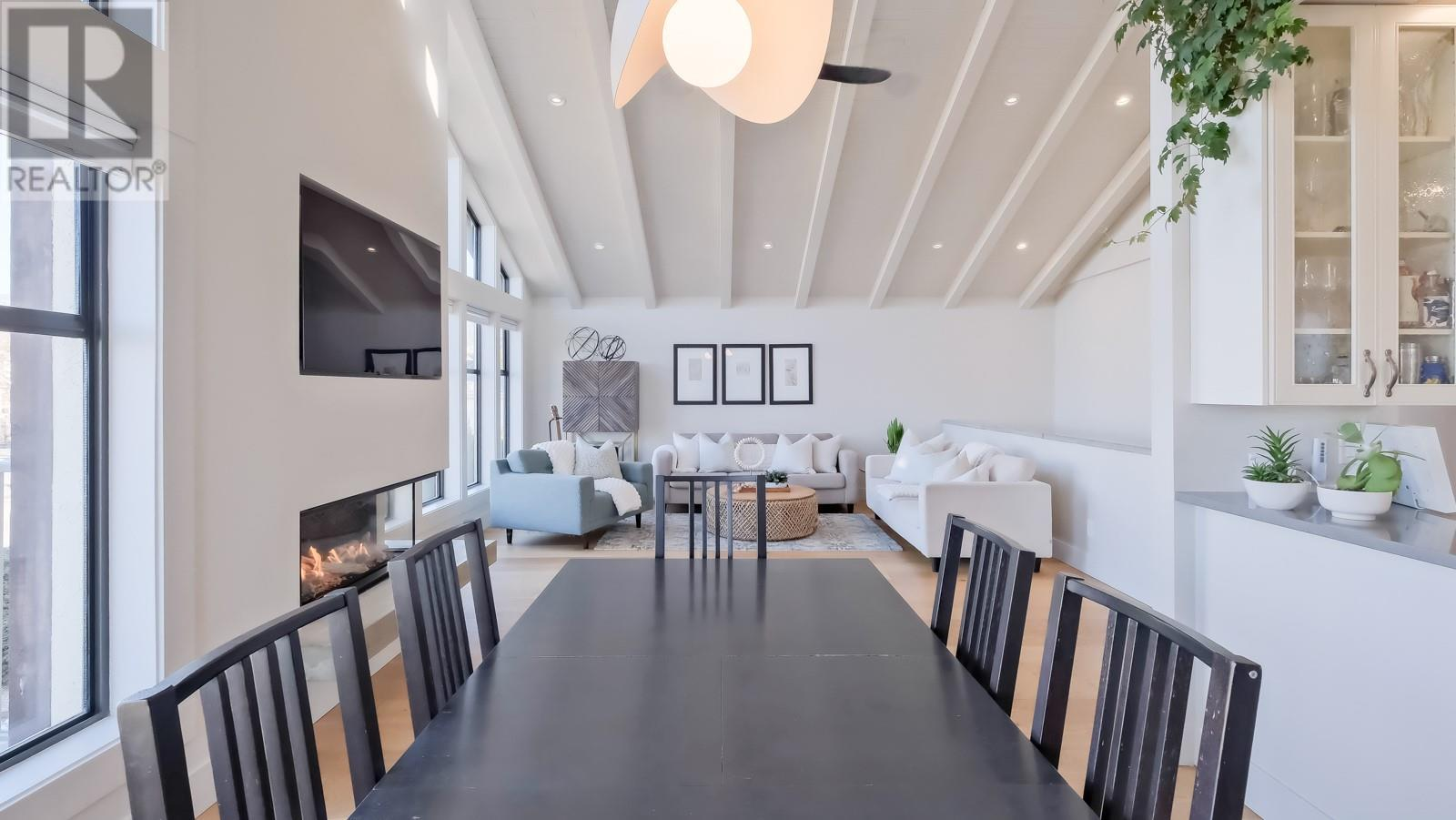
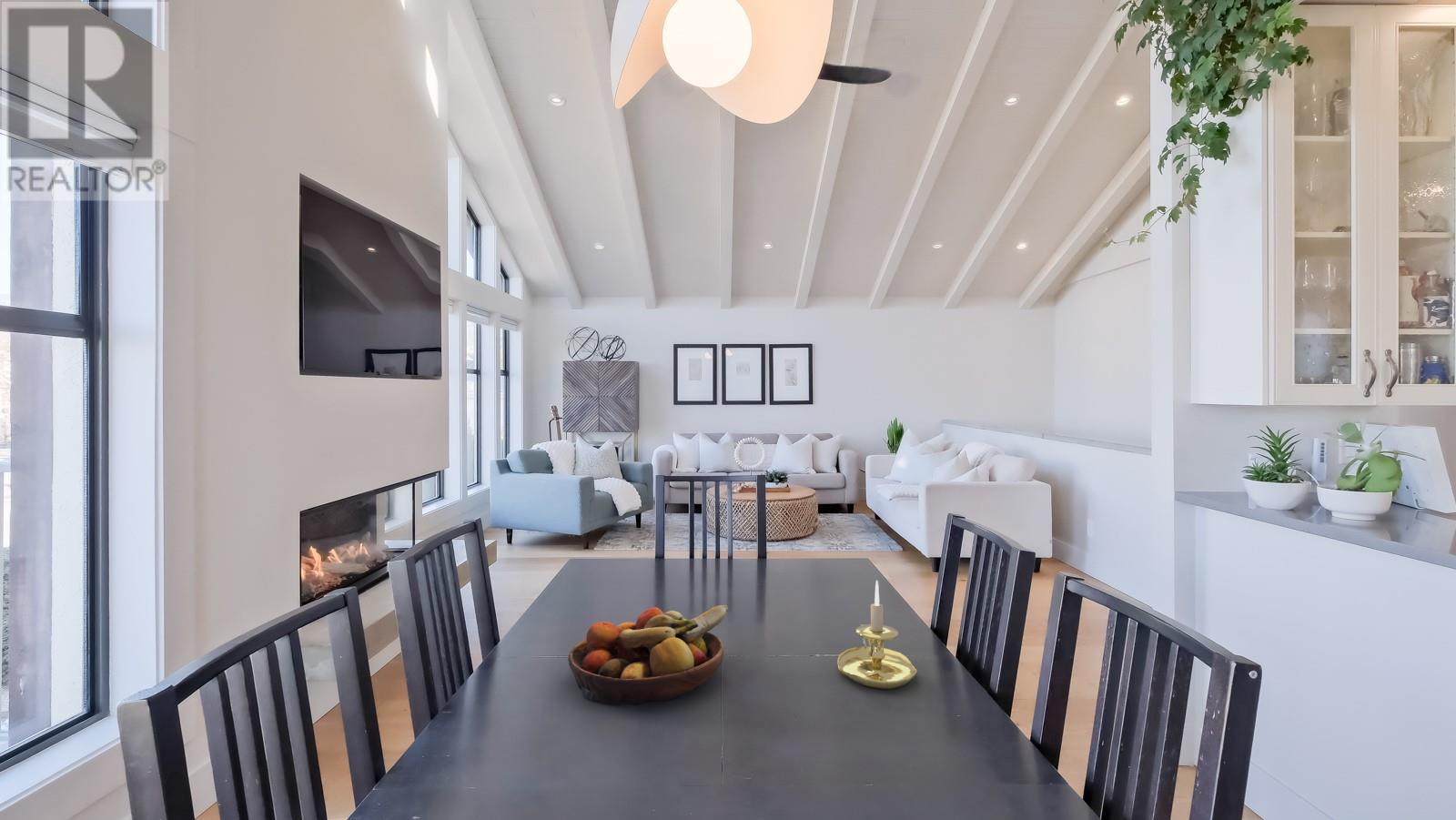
+ candle holder (875, 624)
+ fruit bowl (648, 642)
